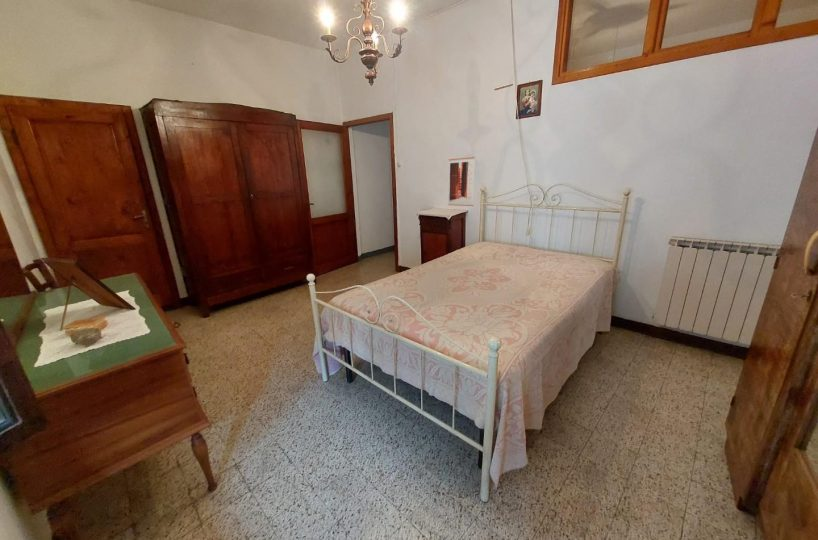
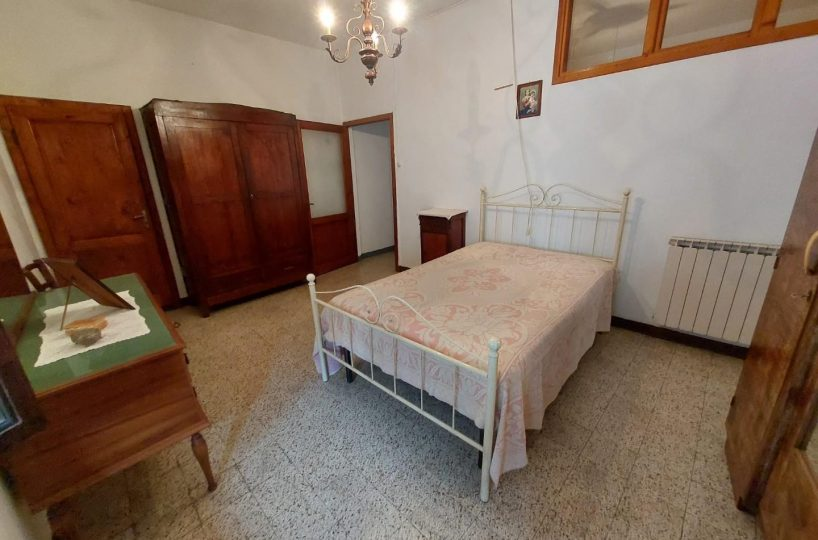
- wall art (460, 182)
